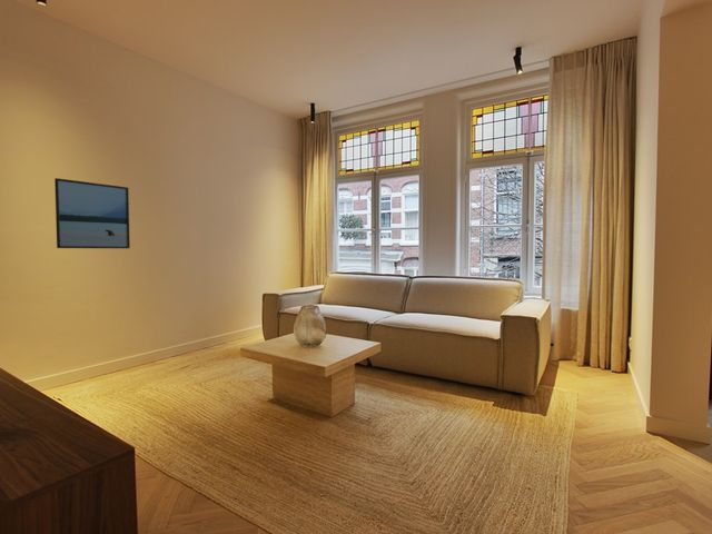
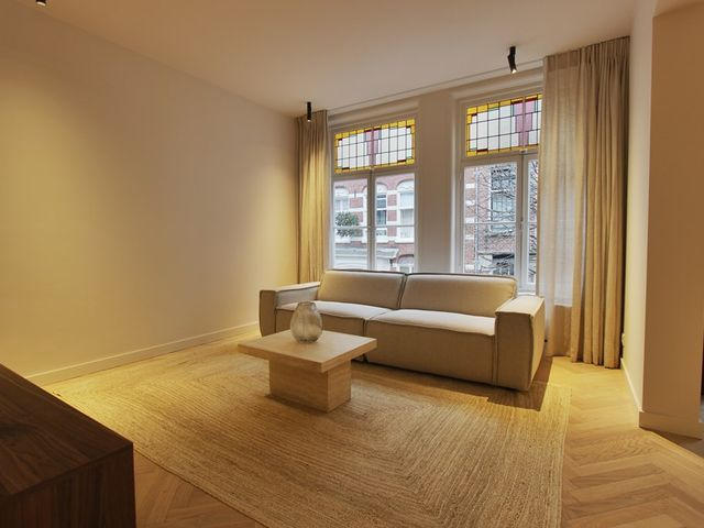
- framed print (95, 216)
